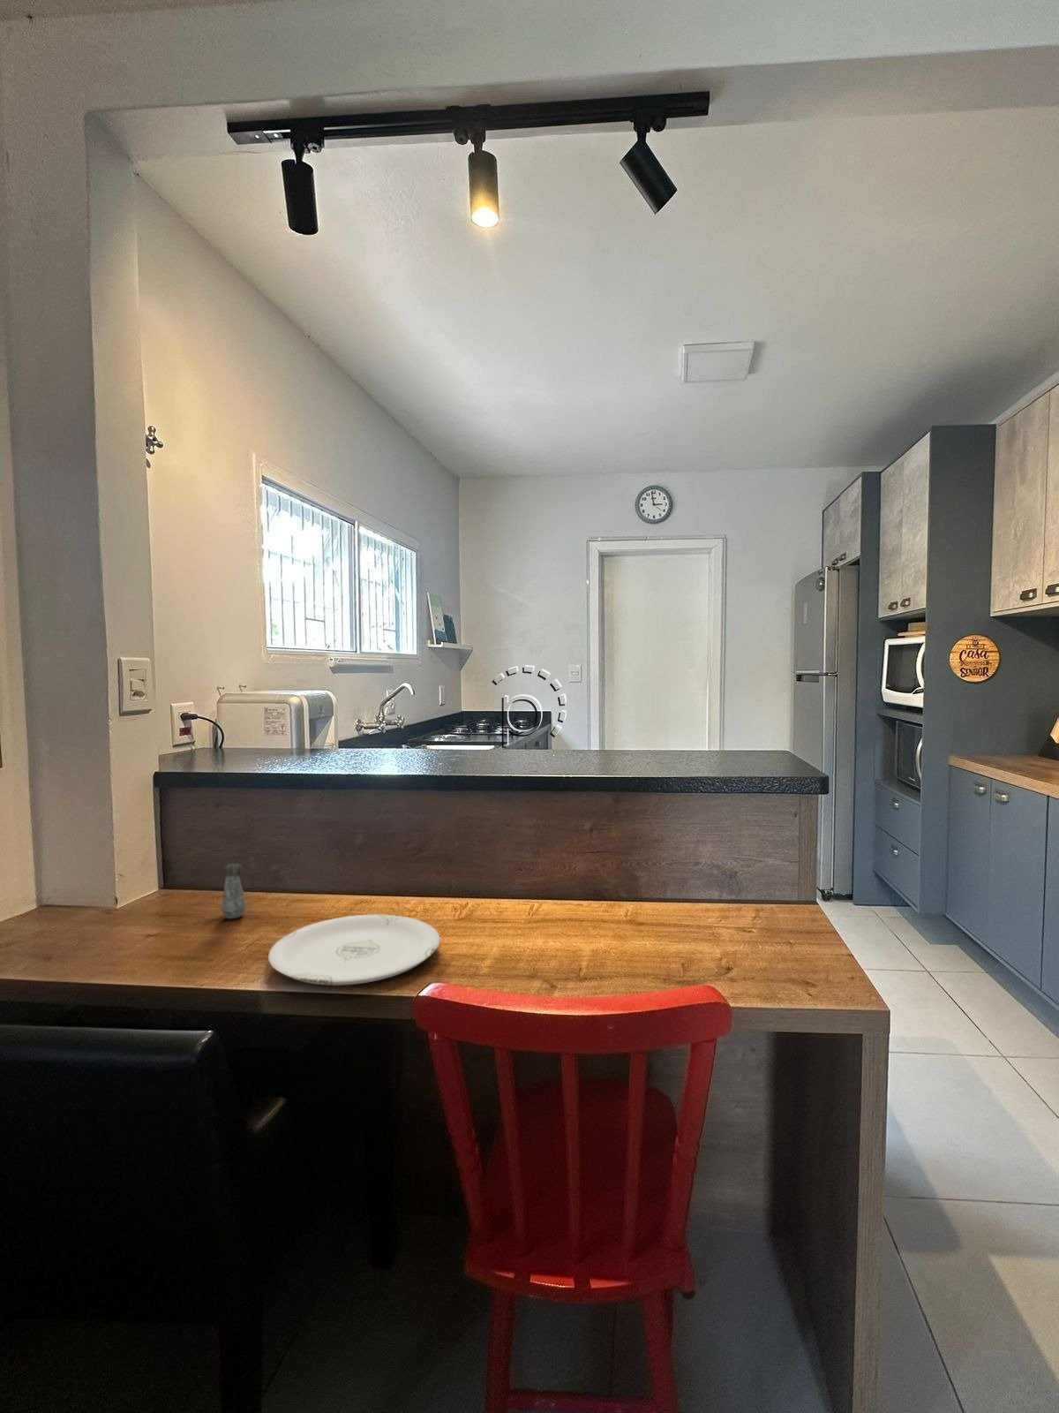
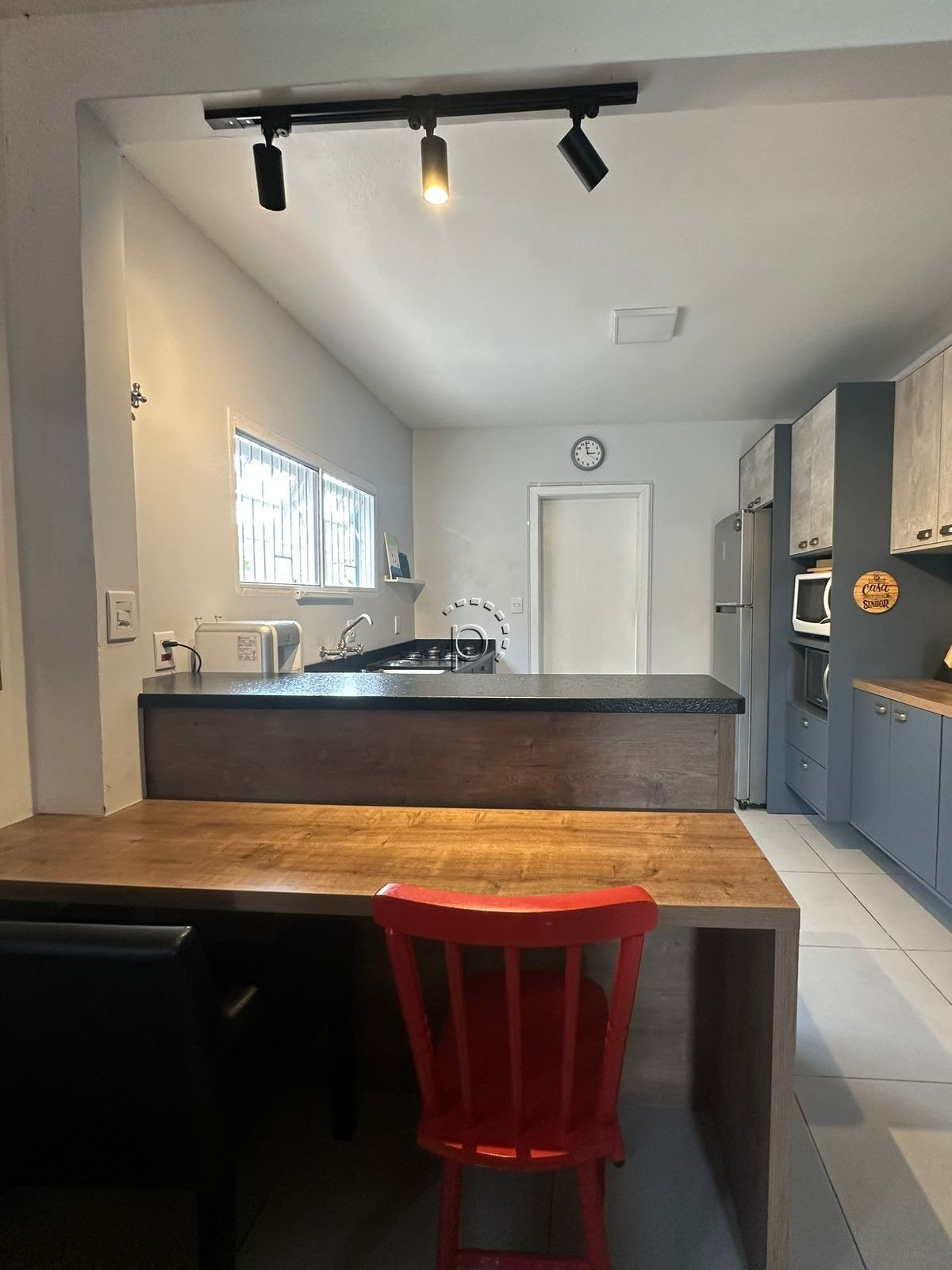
- salt shaker (232, 890)
- plate (357, 950)
